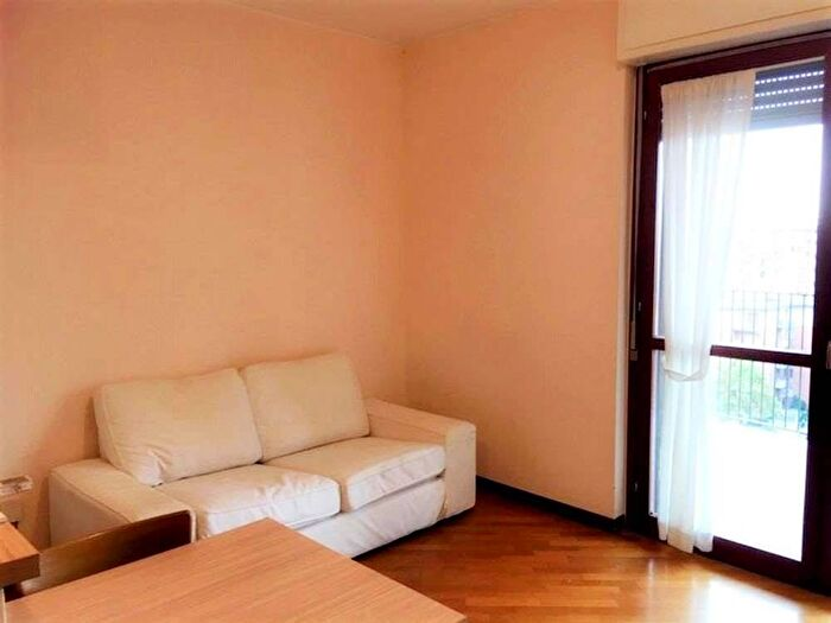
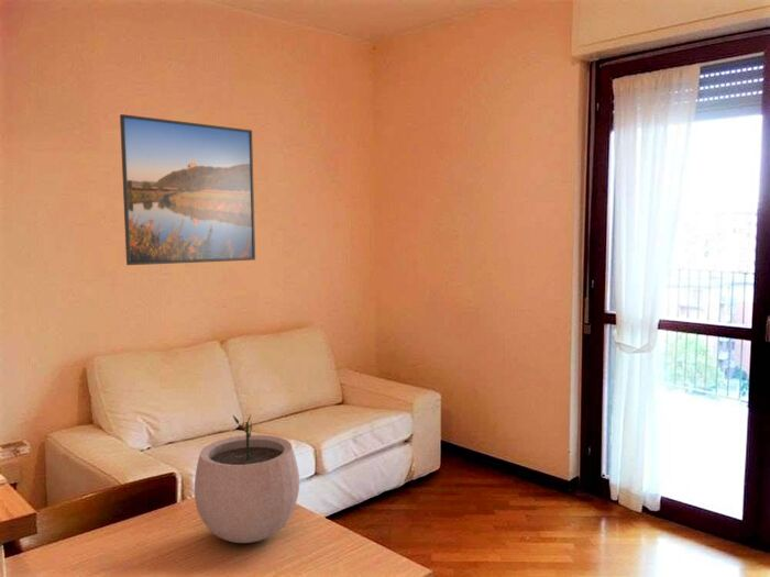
+ plant pot (246, 473)
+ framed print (193, 192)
